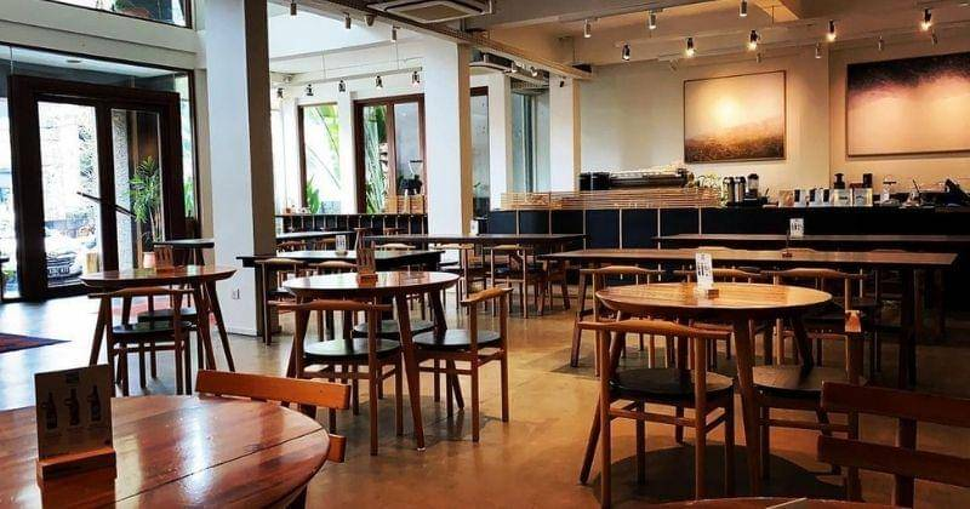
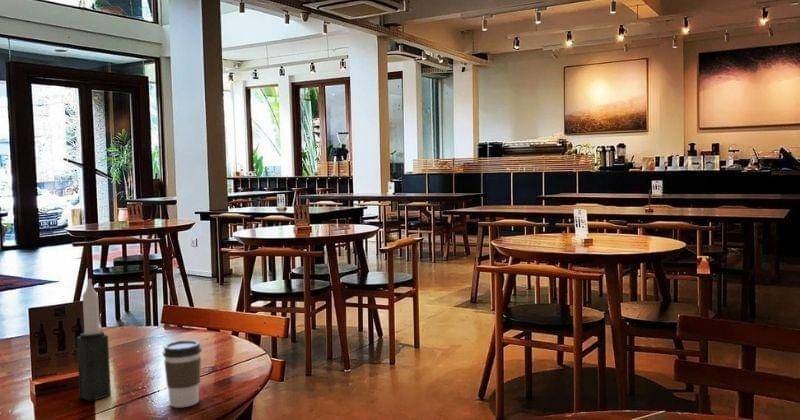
+ candle (92, 337)
+ coffee cup (183, 373)
